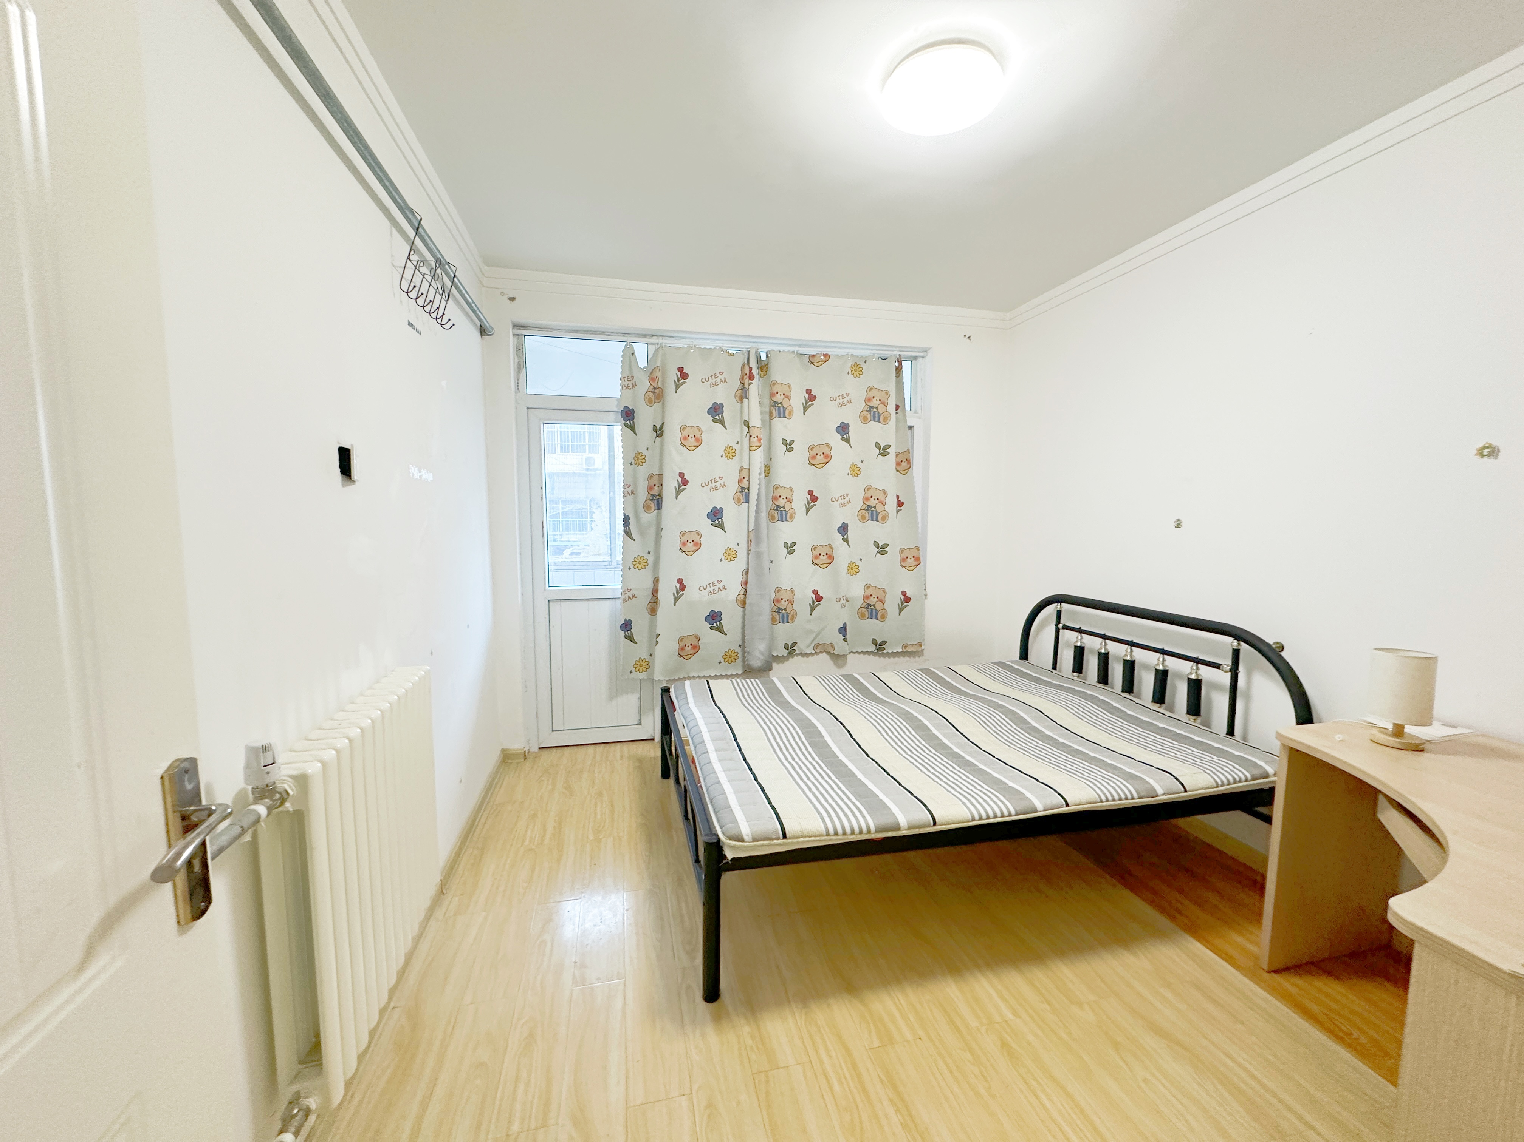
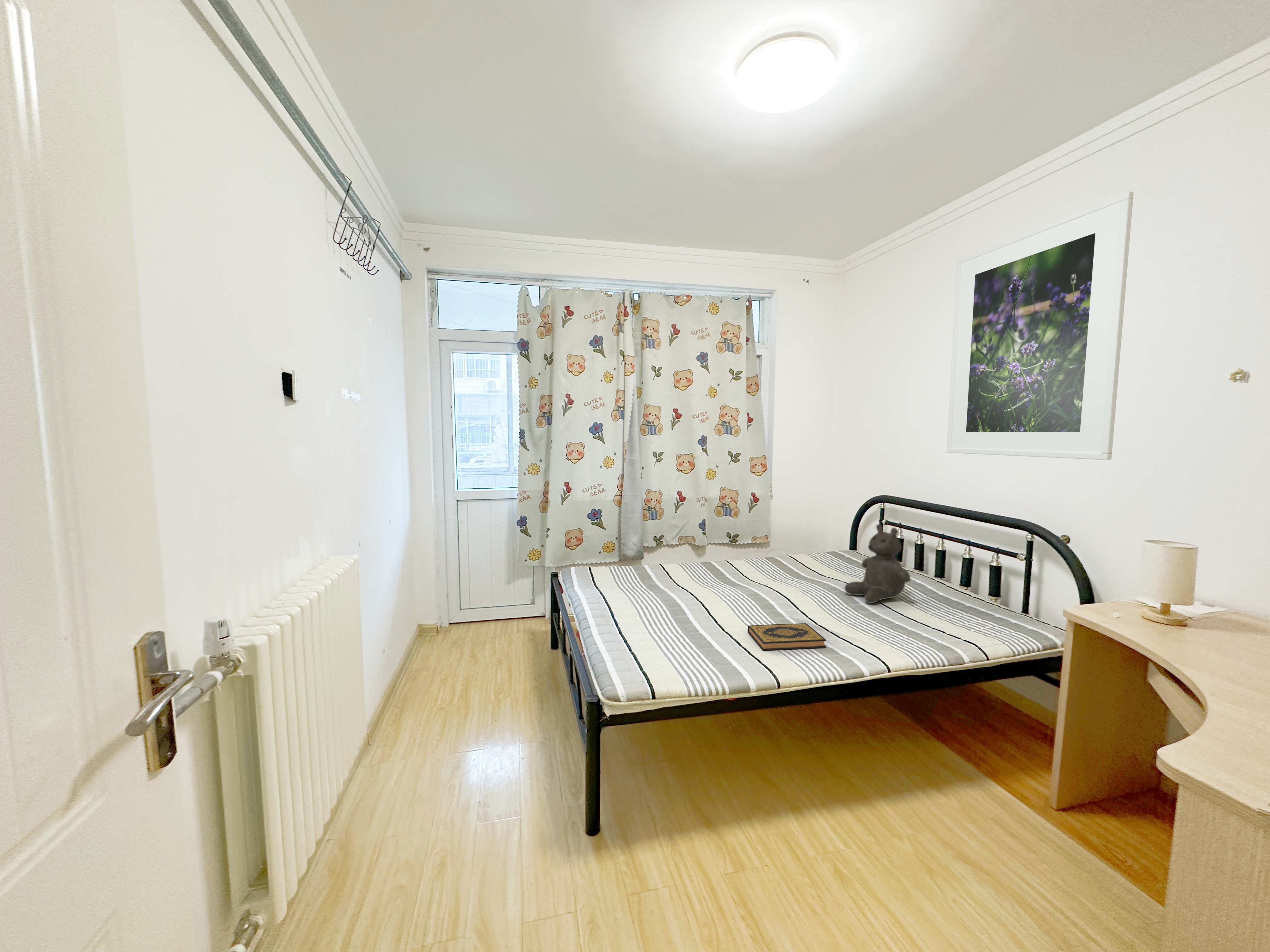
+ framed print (1023, 345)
+ hardback book (785, 636)
+ teddy bear (876, 562)
